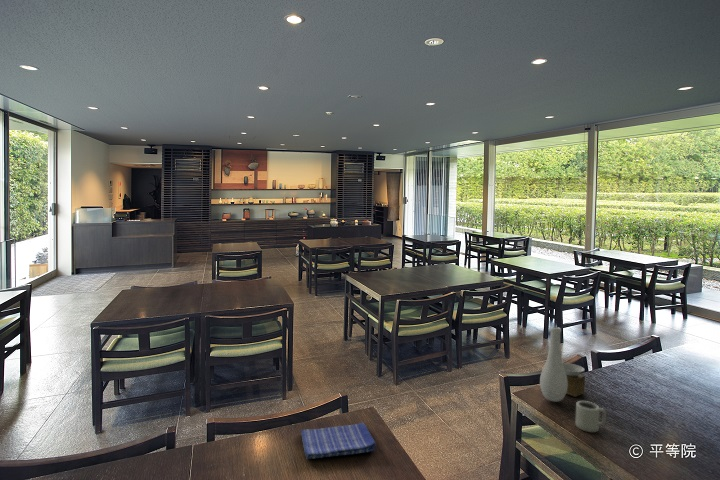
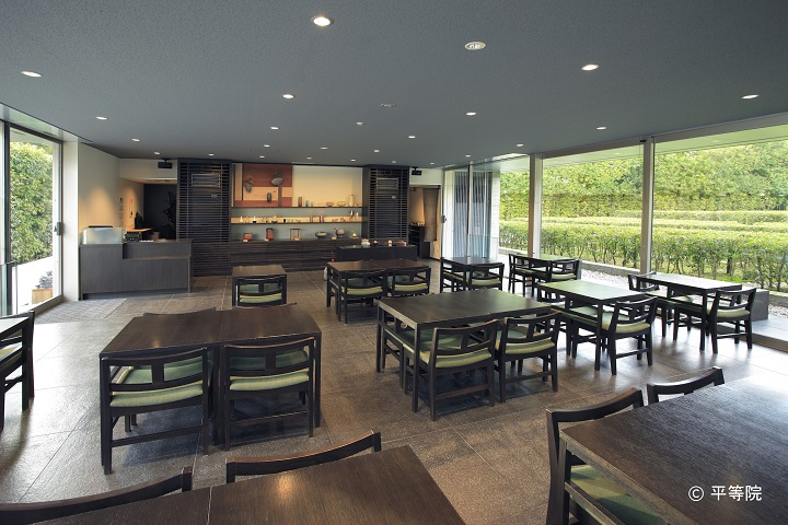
- vase (561, 360)
- dish towel (337, 438)
- cup (590, 416)
